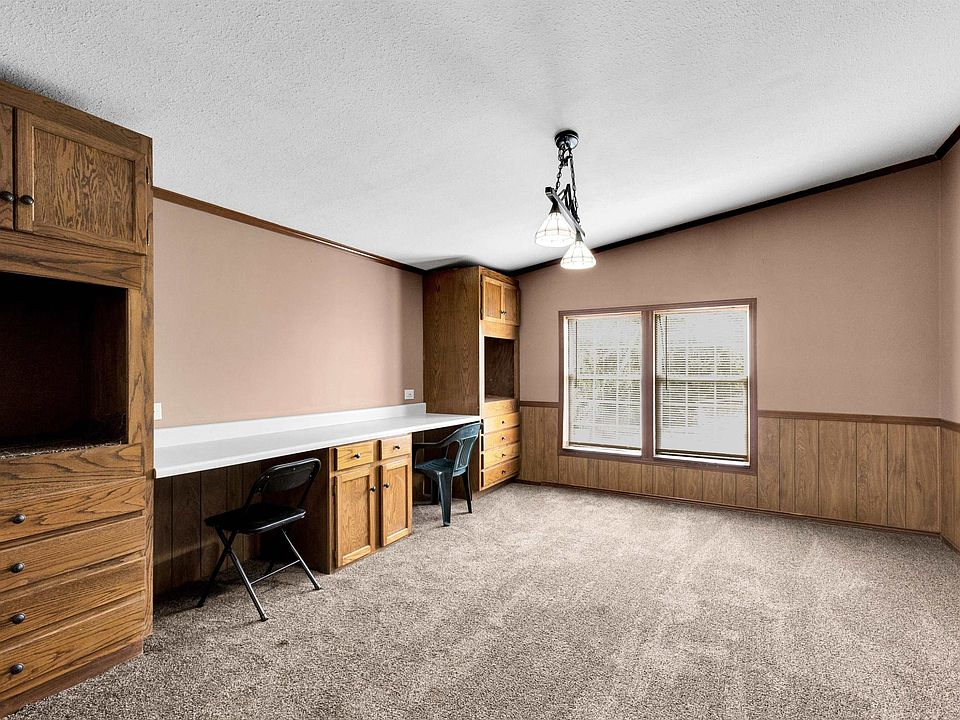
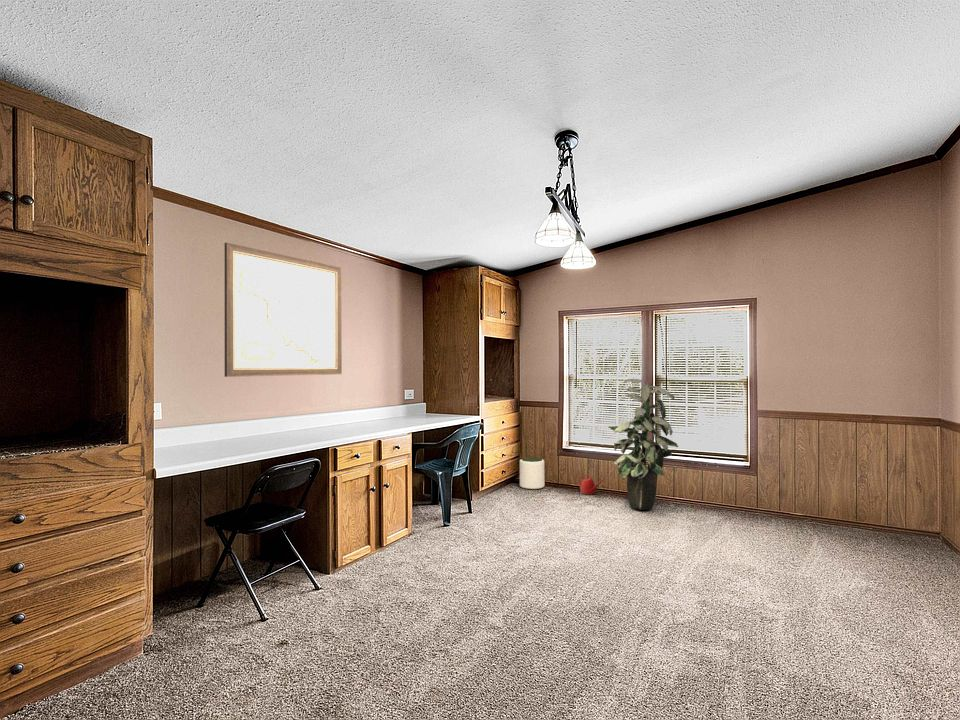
+ plant pot (532, 473)
+ watering can (592, 484)
+ wall art (289, 315)
+ indoor plant (641, 442)
